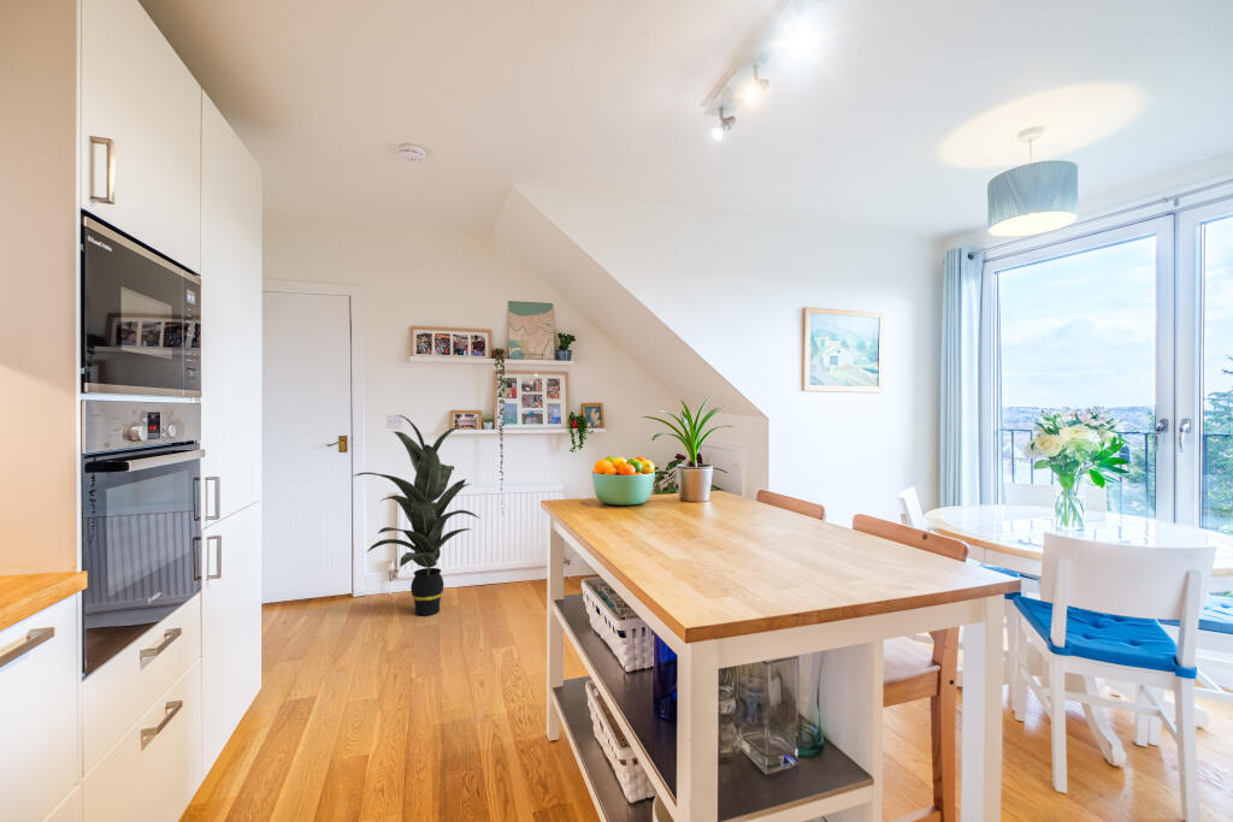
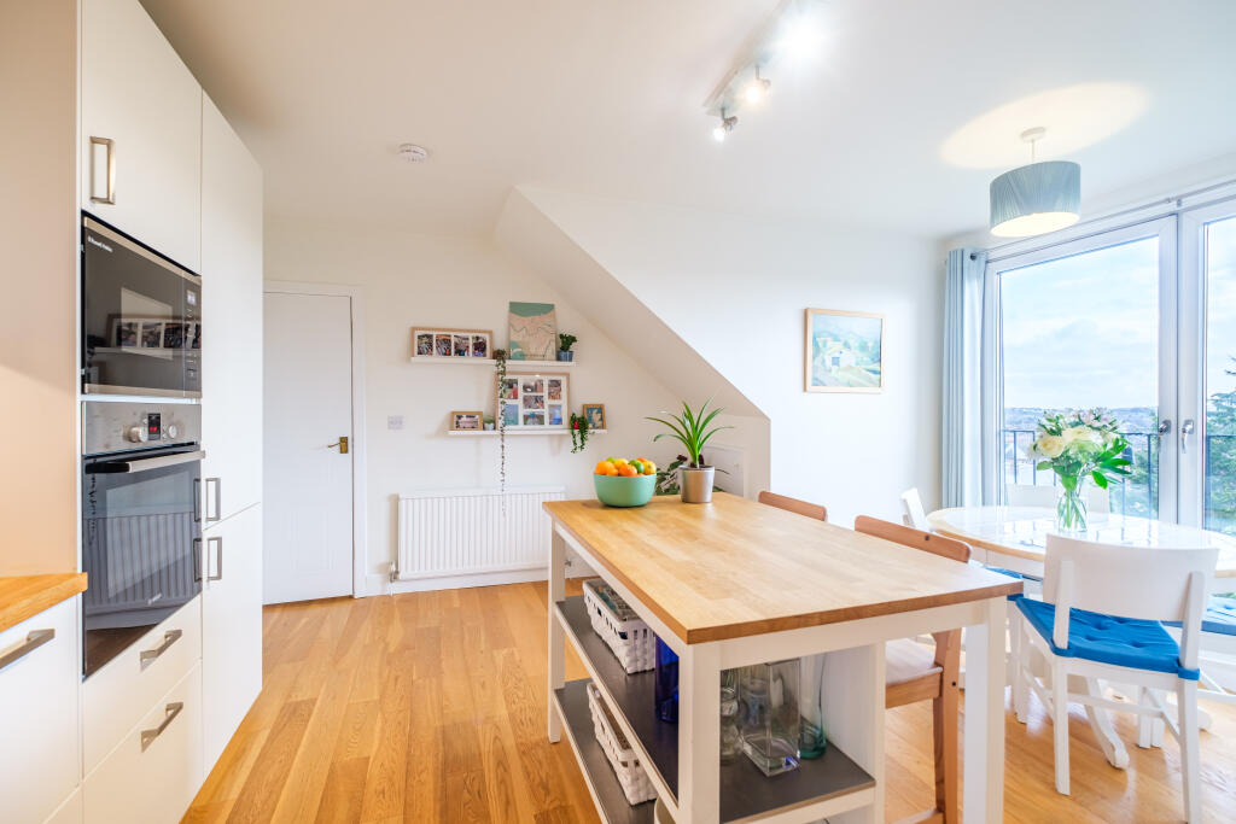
- indoor plant (420, 513)
